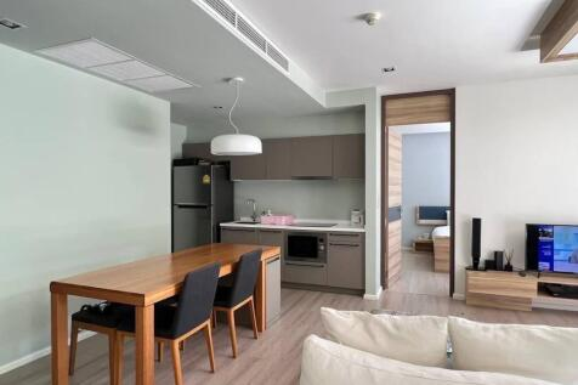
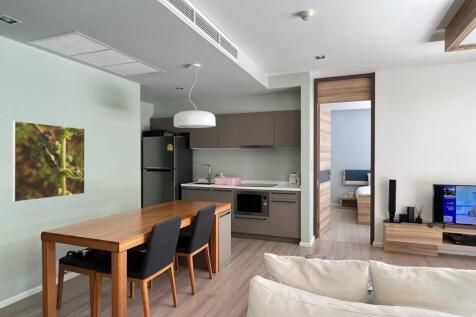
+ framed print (52, 161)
